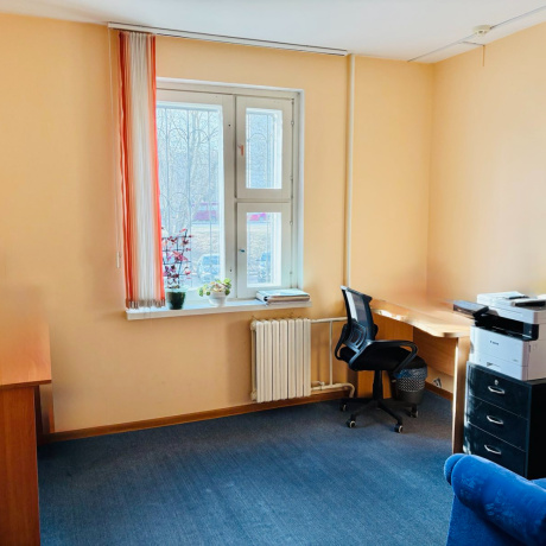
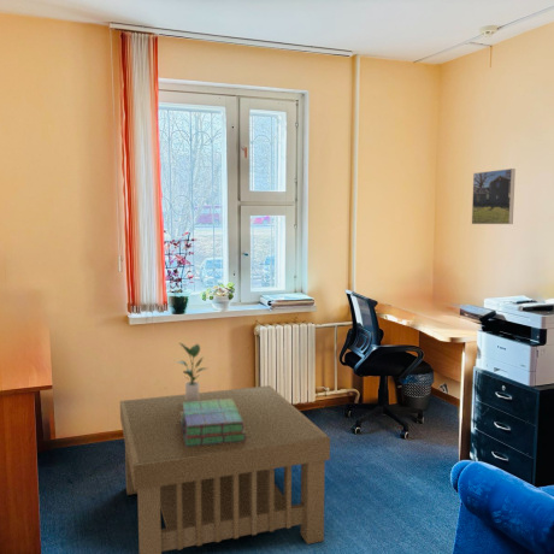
+ potted plant (194, 370)
+ stack of books (211, 419)
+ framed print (491, 198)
+ coffee table (216, 465)
